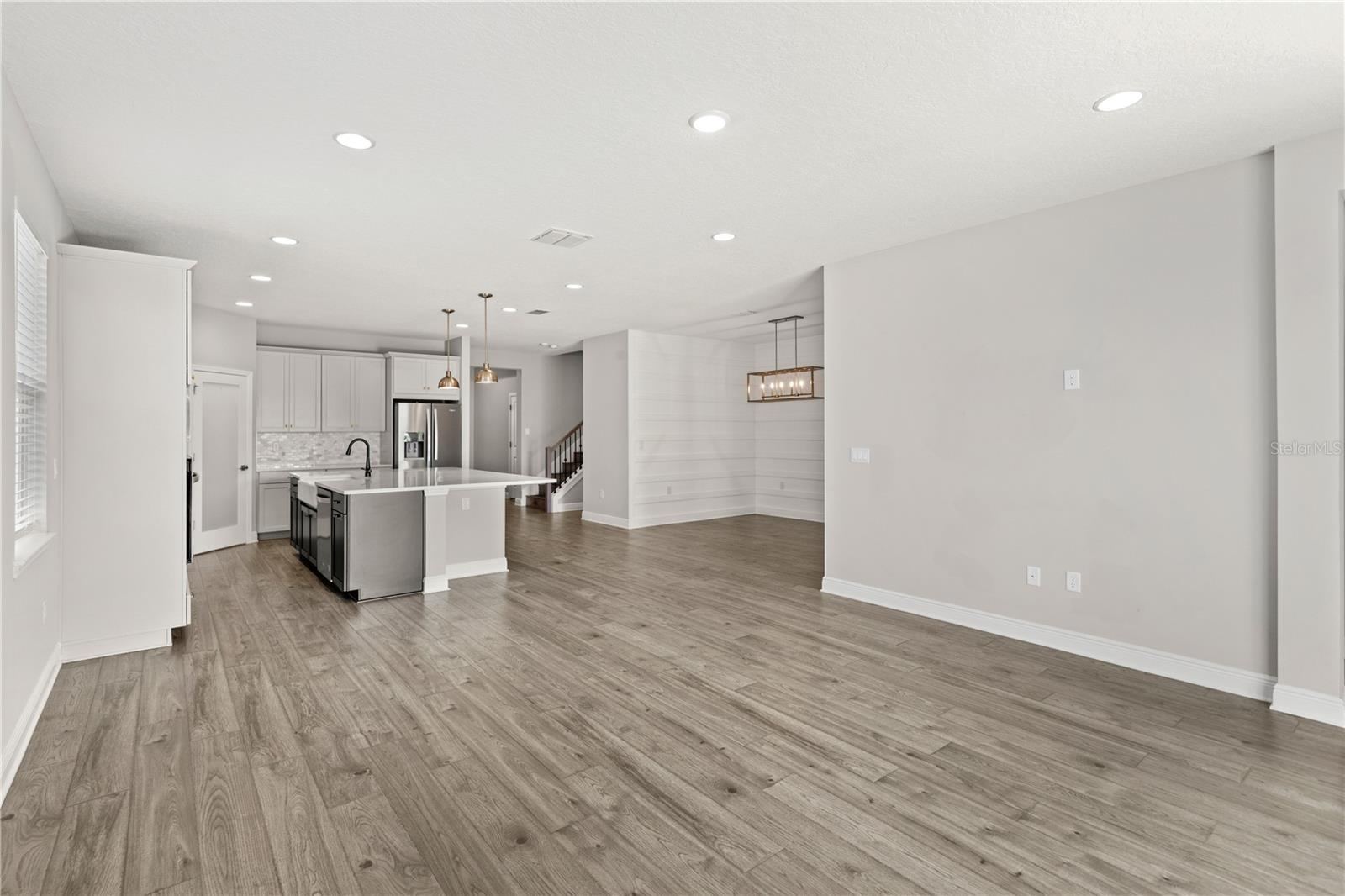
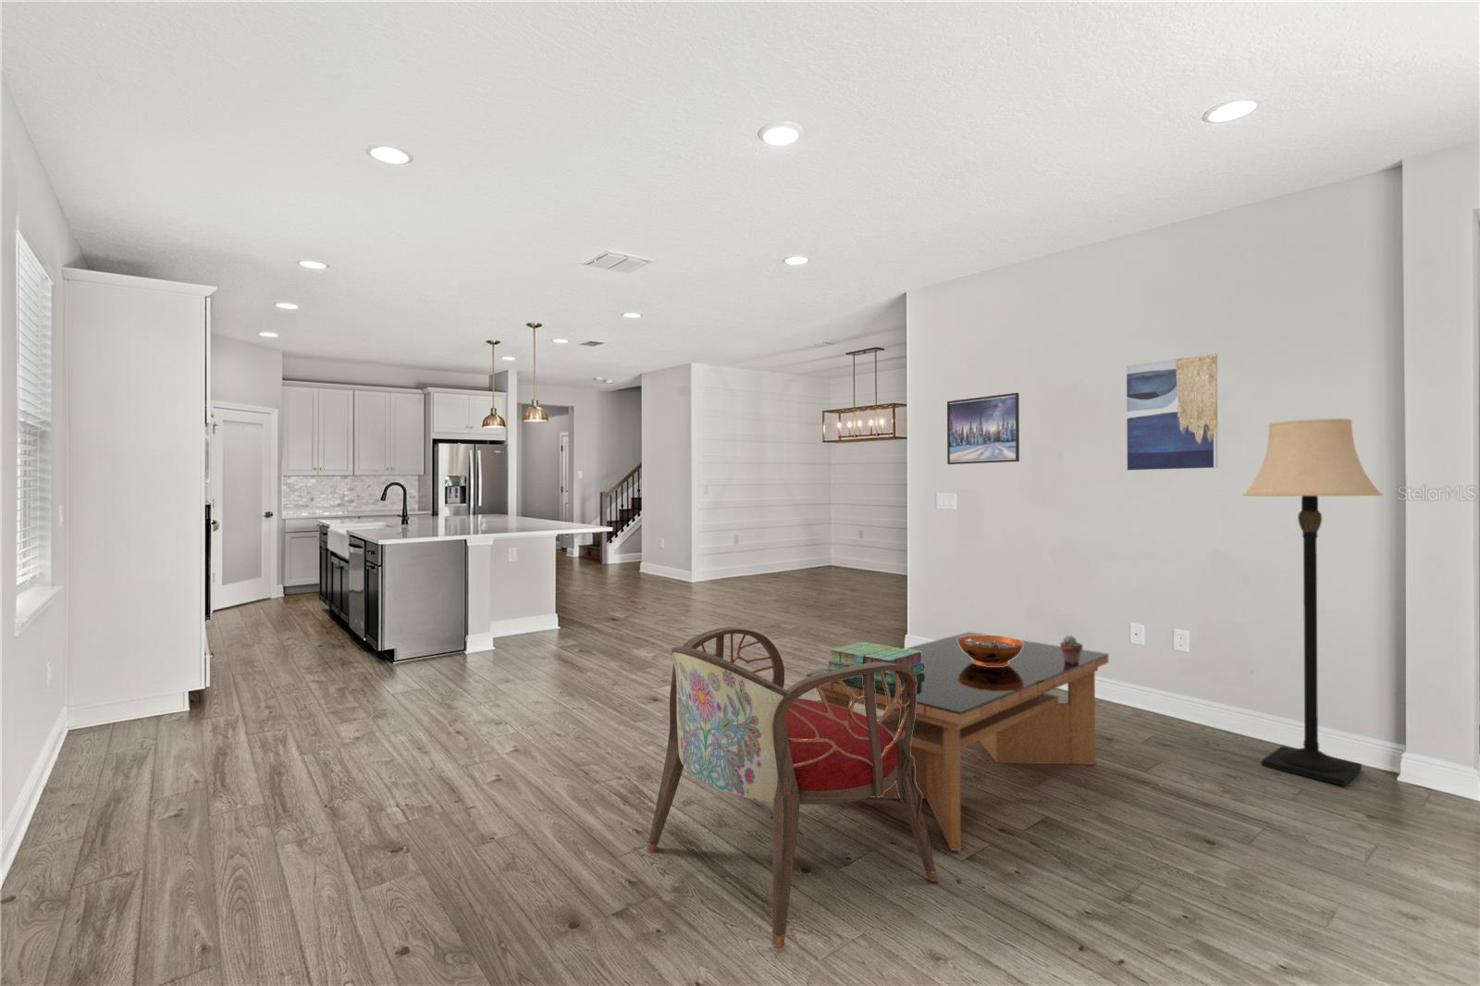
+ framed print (982, 430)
+ decorative bowl (989, 650)
+ armchair (777, 748)
+ coffee table (966, 721)
+ lamp (1309, 594)
+ potted succulent (1071, 648)
+ wall art (1170, 415)
+ stack of books (875, 659)
